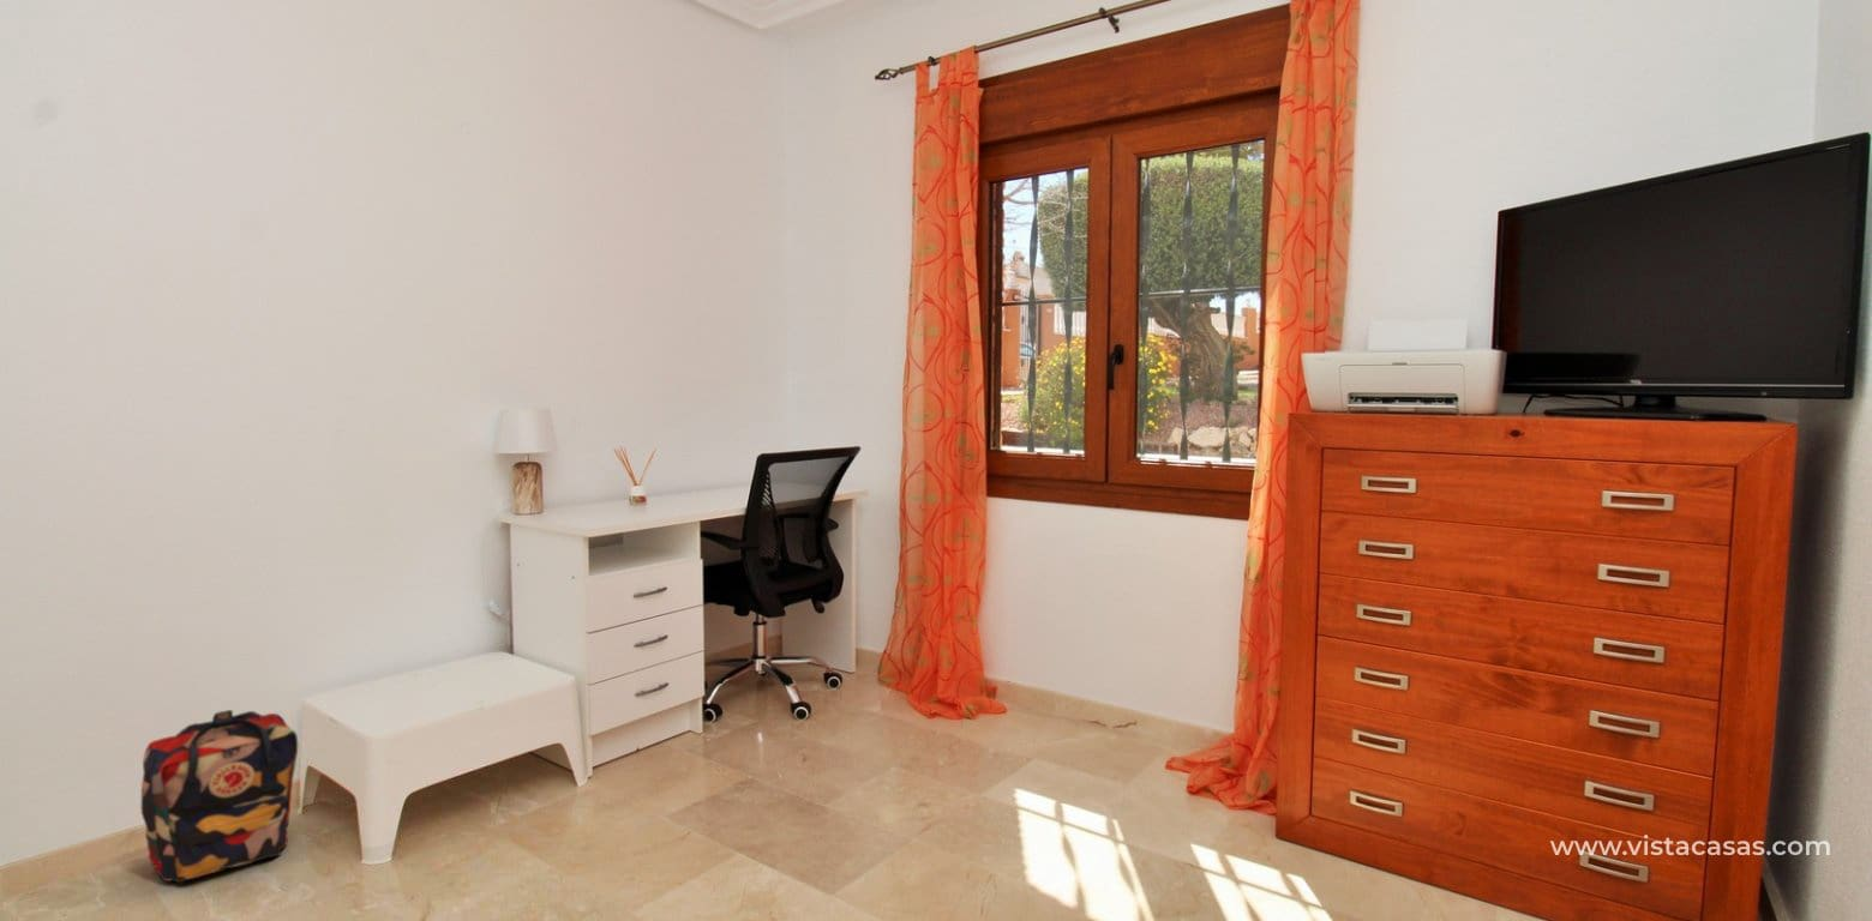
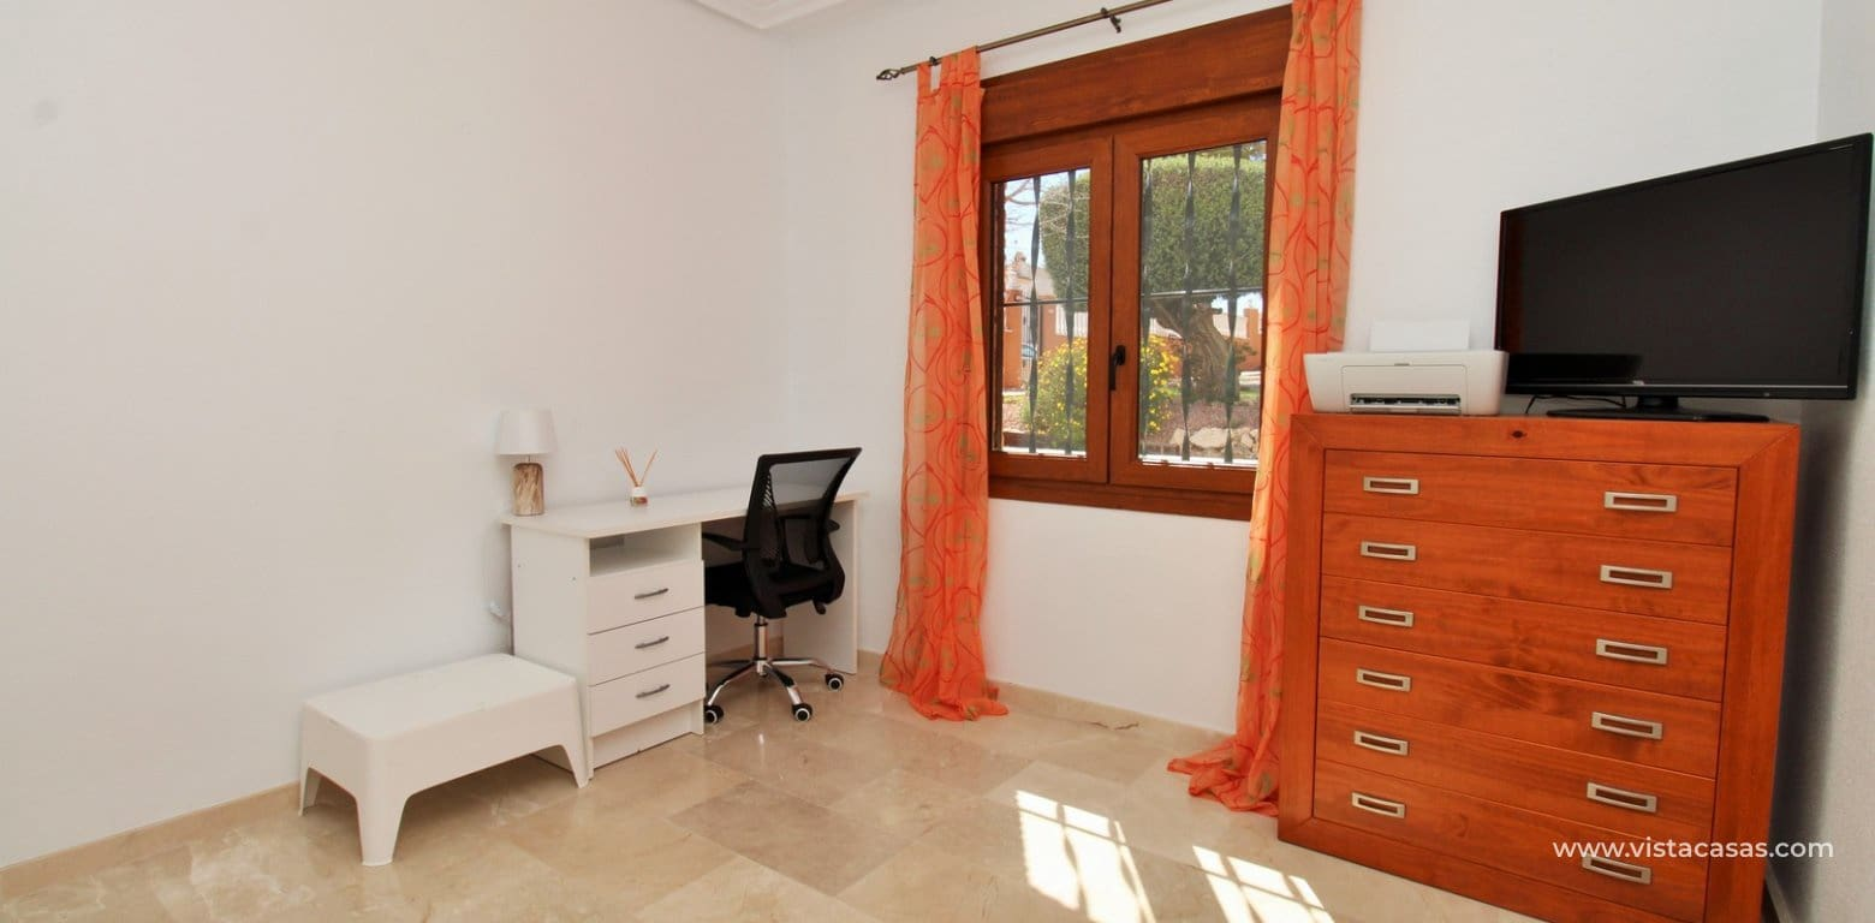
- backpack (220, 784)
